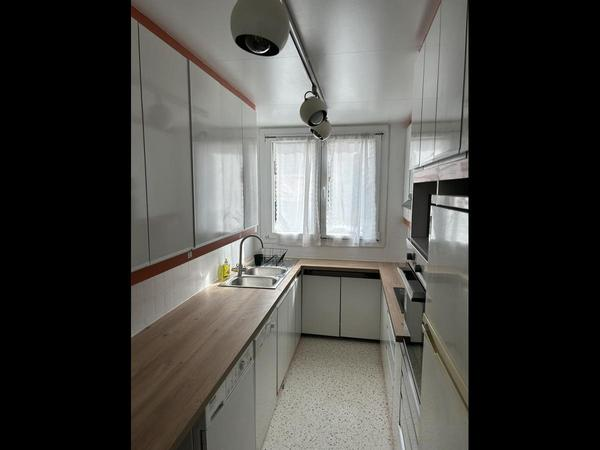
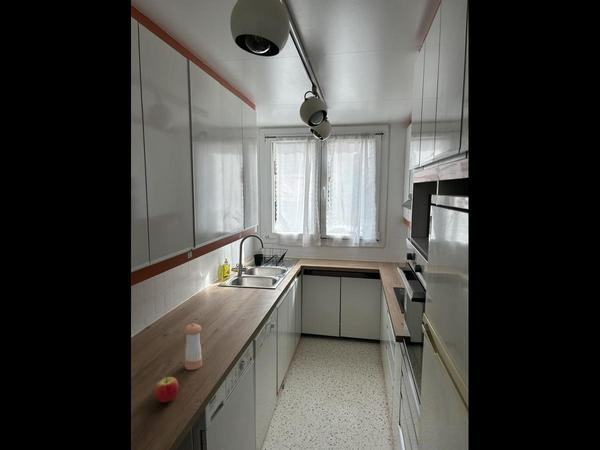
+ pepper shaker (193, 344)
+ apple (166, 387)
